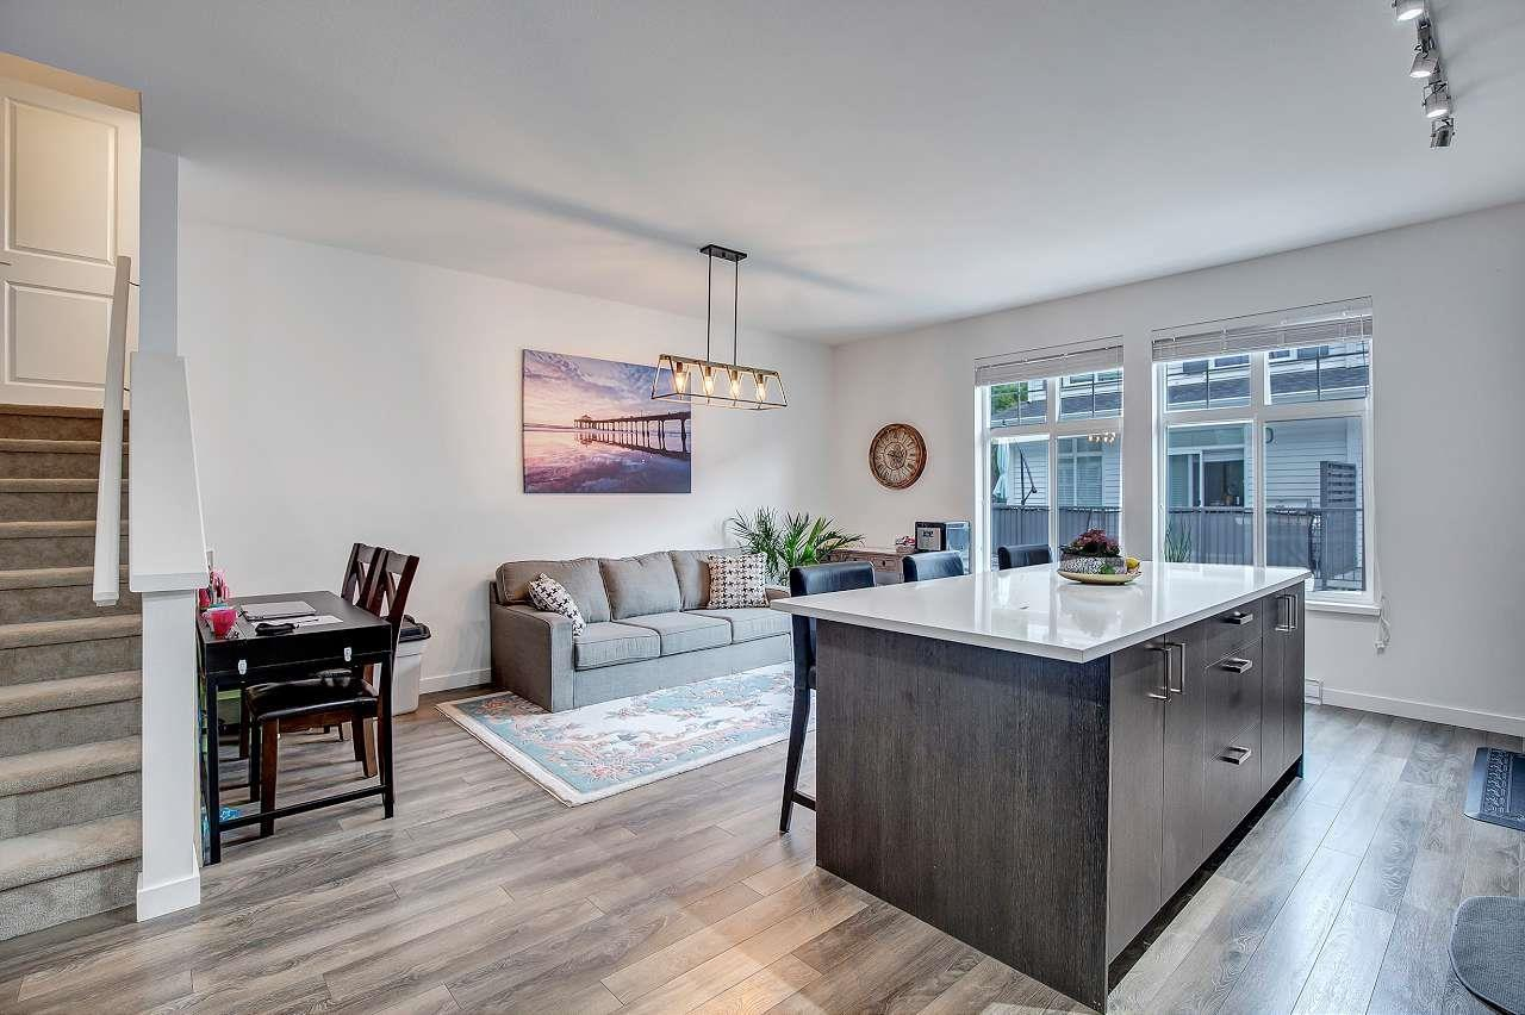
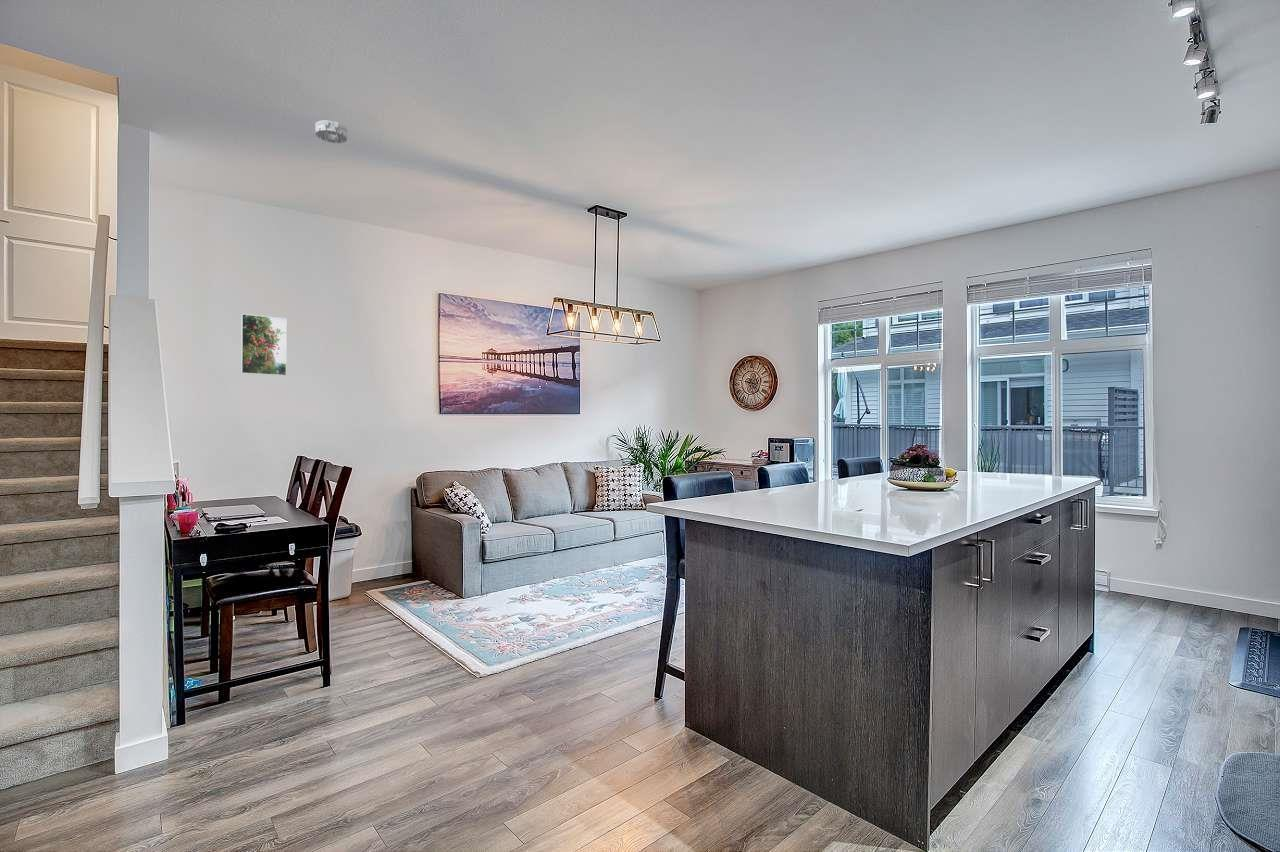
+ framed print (264, 345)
+ smoke detector (331, 131)
